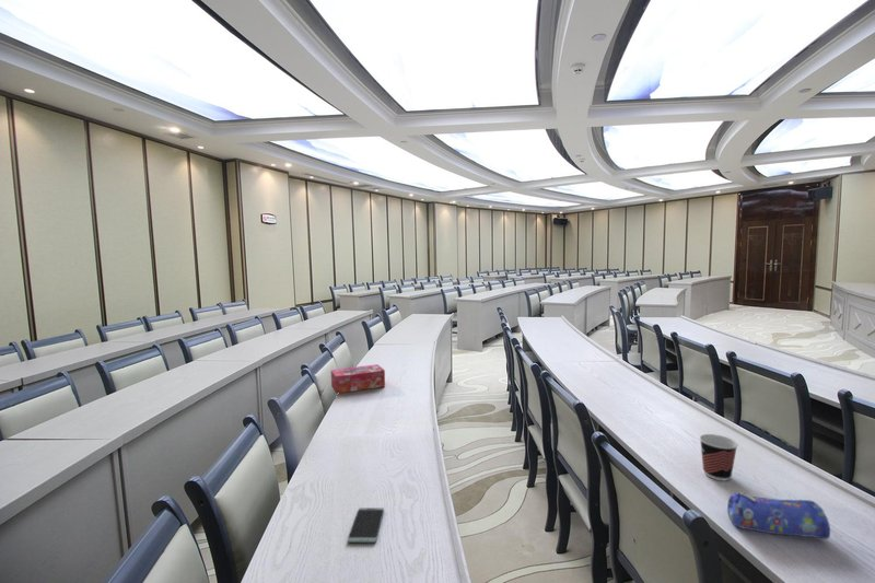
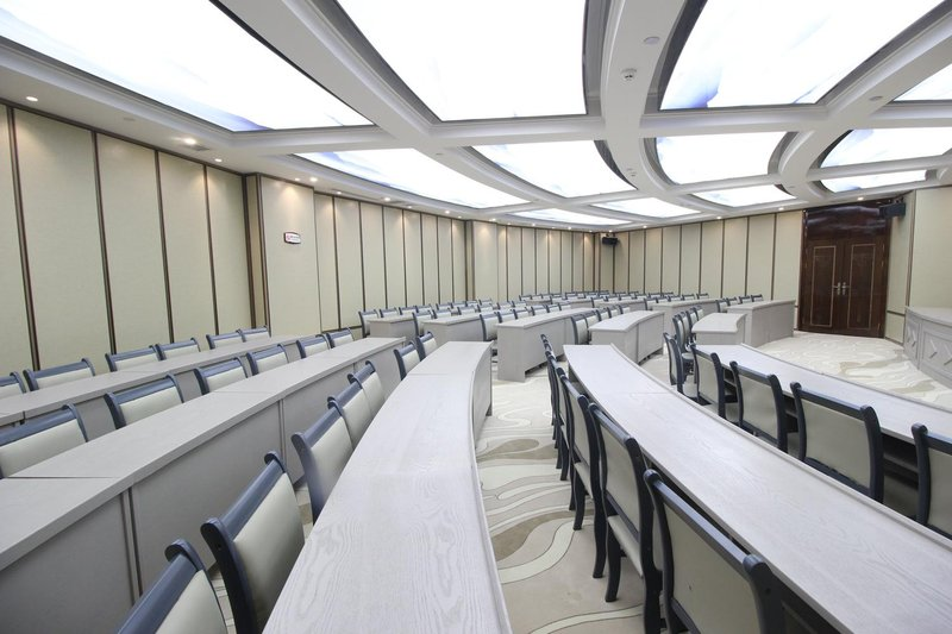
- smartphone (366, 523)
- tissue box (358, 377)
- pencil case (775, 513)
- cup (718, 457)
